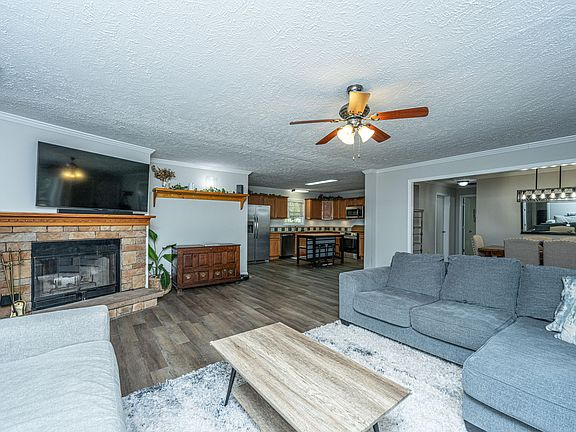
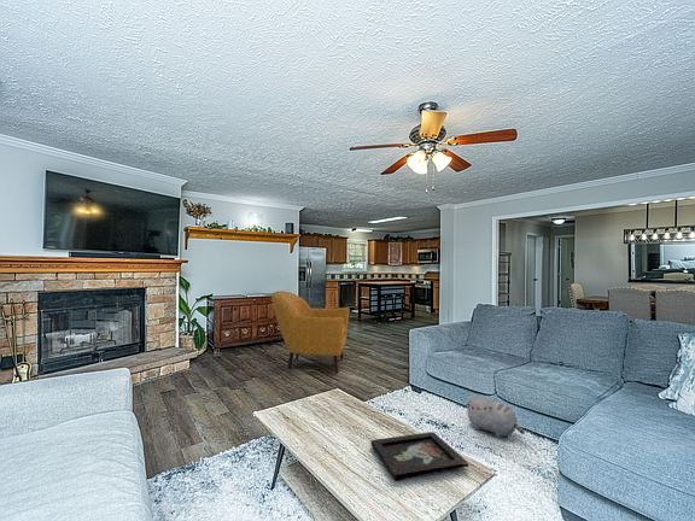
+ decorative tray (416, 453)
+ armchair (309, 328)
+ plush toy (495, 415)
